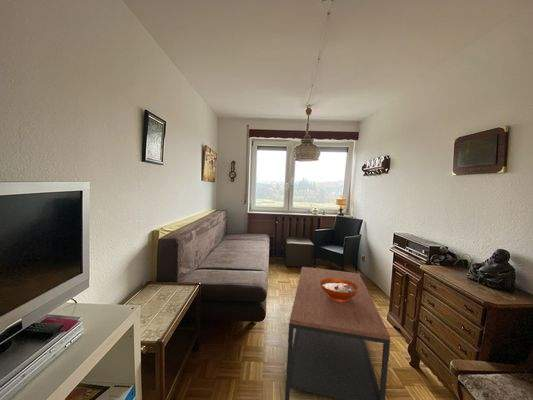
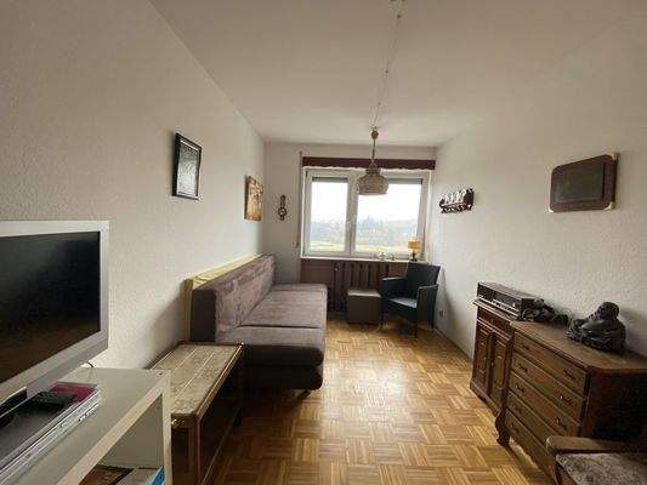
- coffee table (330, 323)
- decorative bowl (338, 290)
